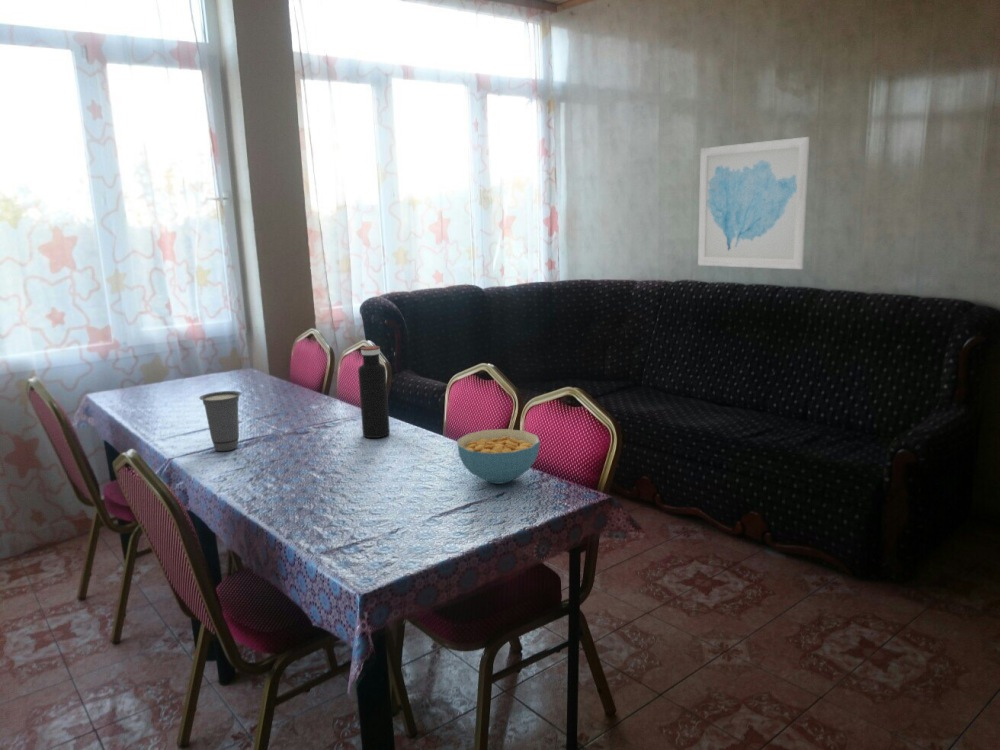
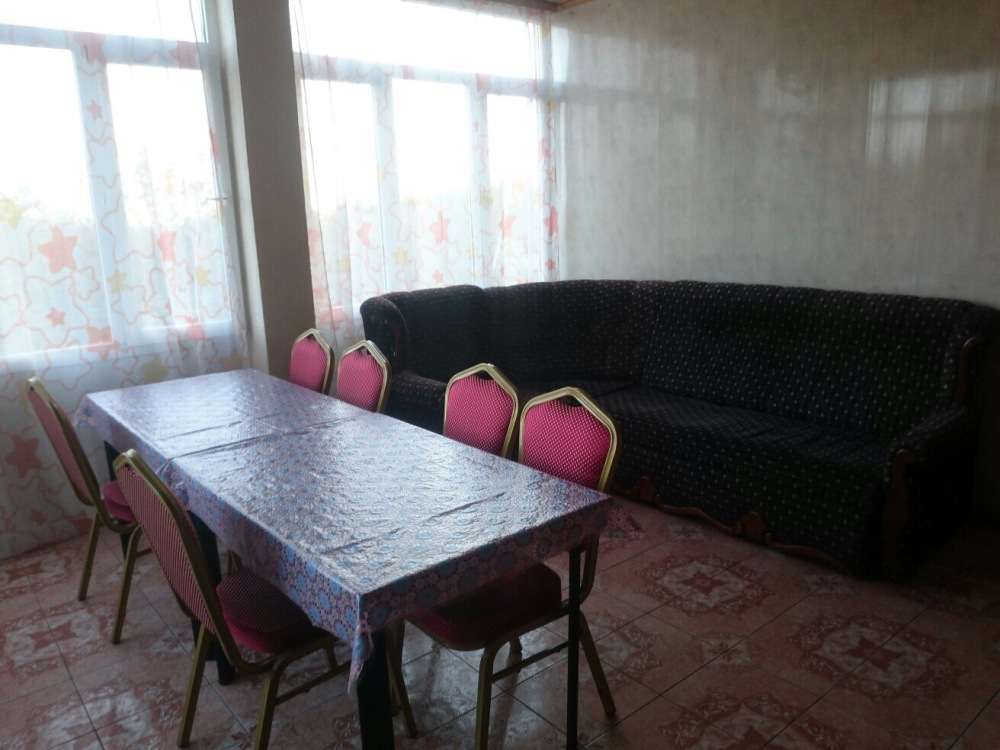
- water bottle (373, 391)
- cup (223, 422)
- cereal bowl (498, 460)
- wall art (749, 206)
